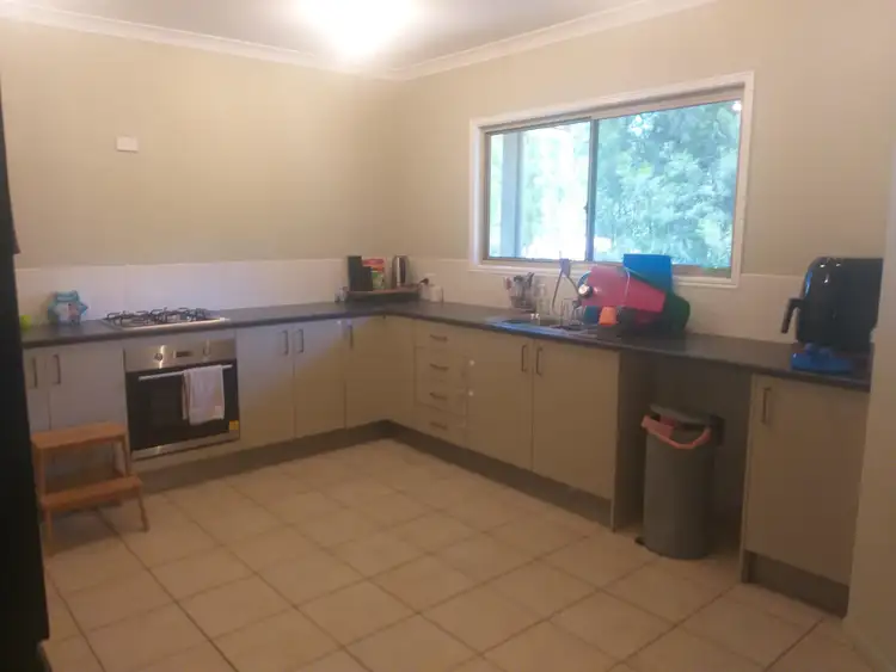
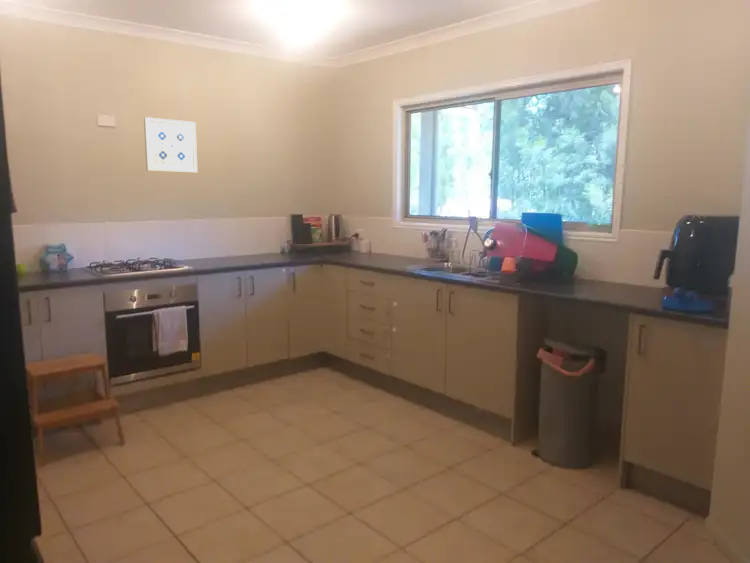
+ wall art (171, 145)
